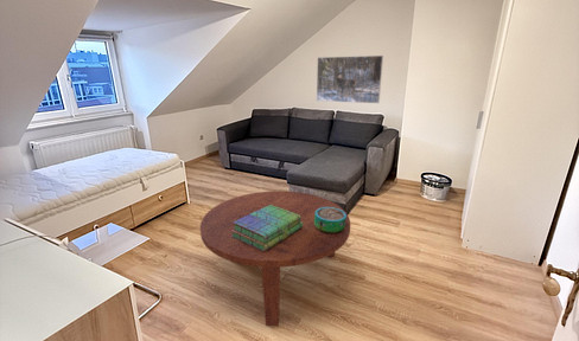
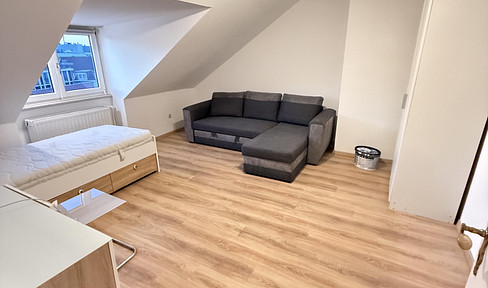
- stack of books (267, 225)
- decorative bowl (330, 219)
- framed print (348, 79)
- coffee table (276, 245)
